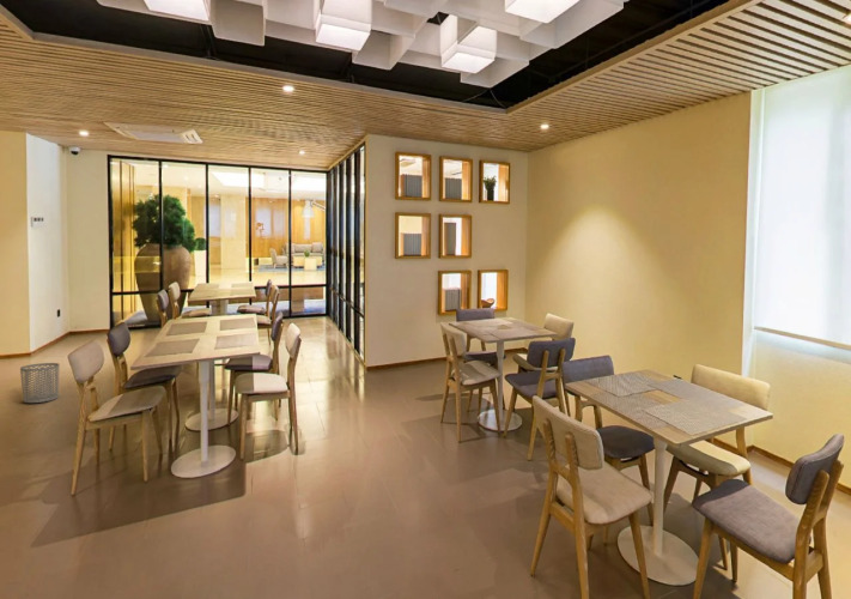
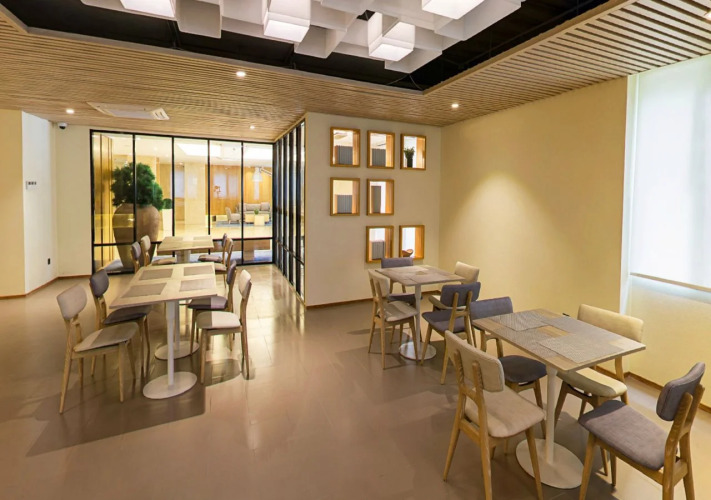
- waste bin (39, 382)
